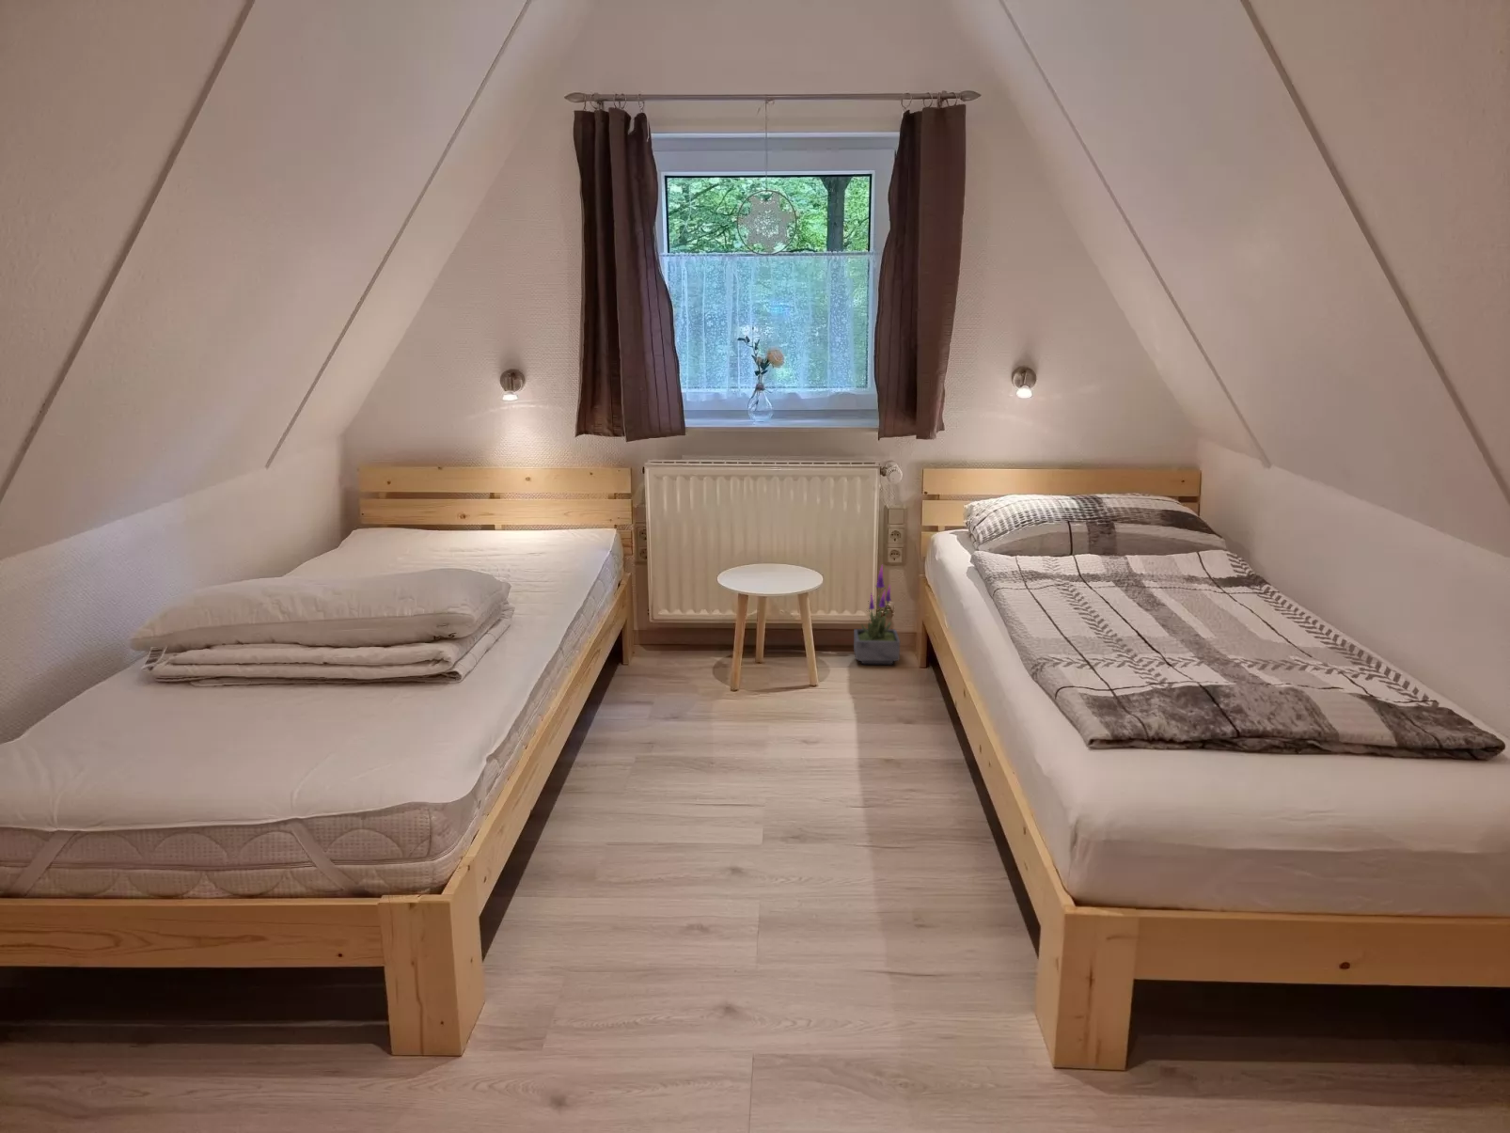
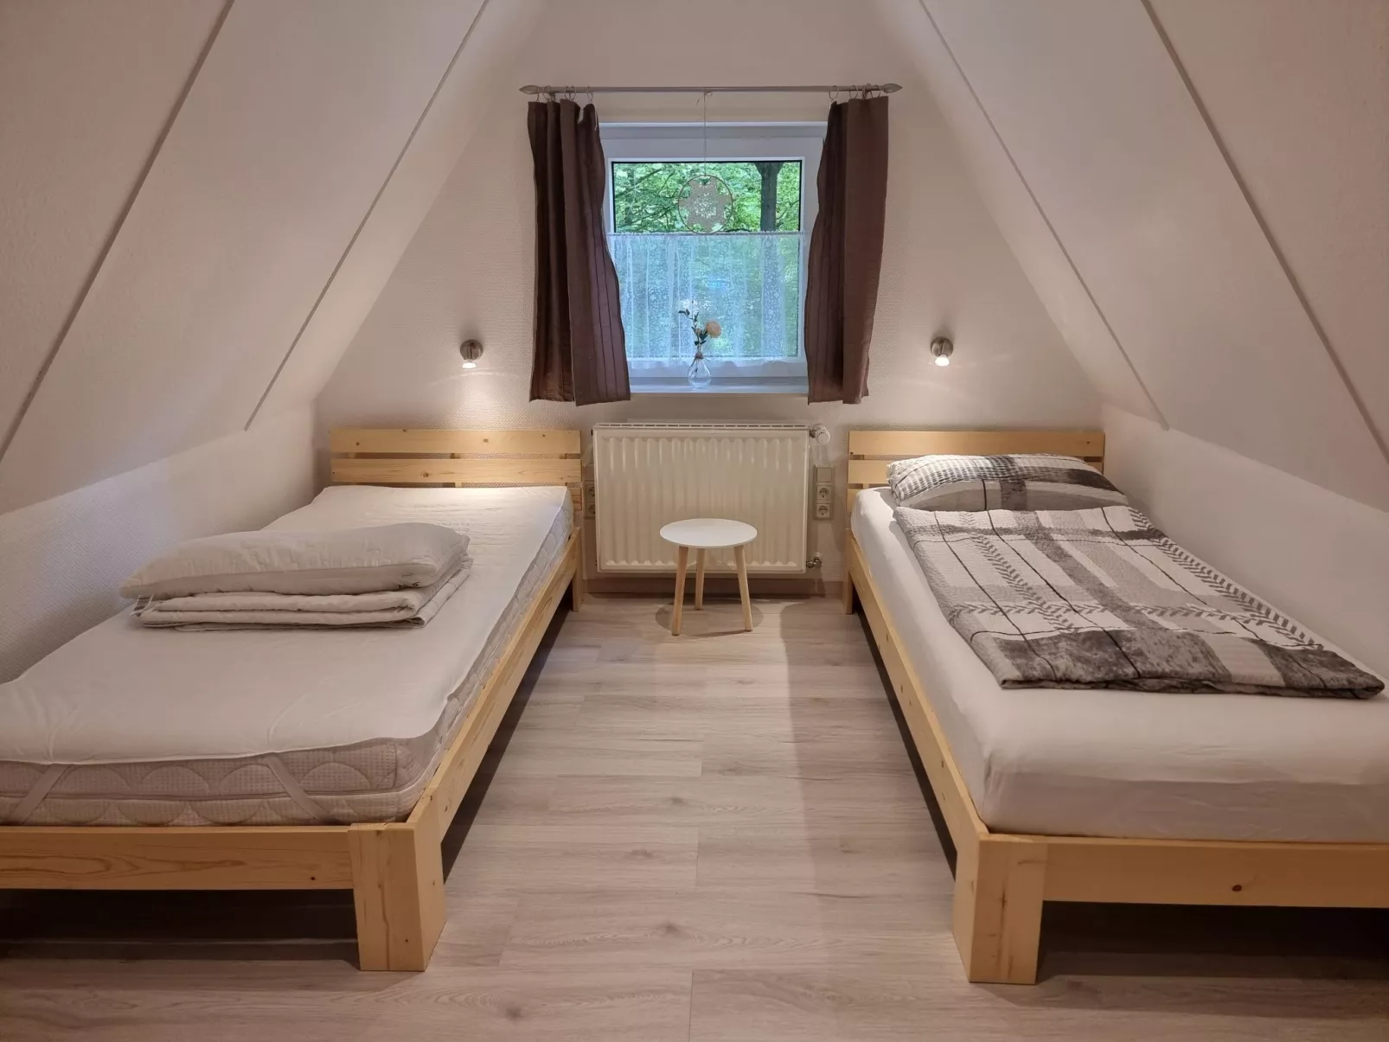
- potted plant (877, 612)
